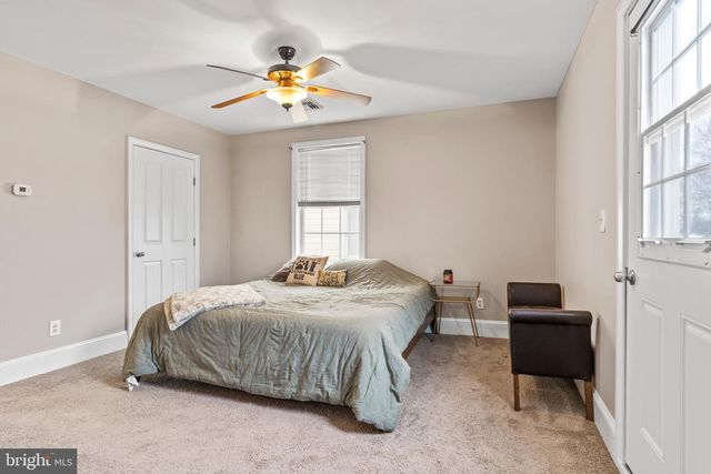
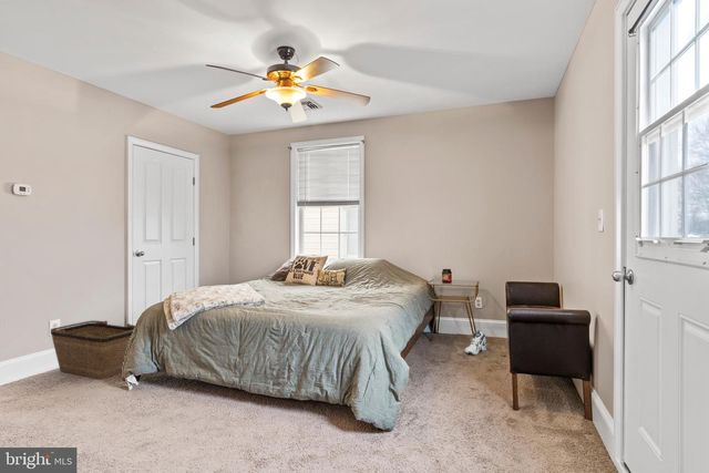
+ sneaker (475, 341)
+ bicycle basket (96, 348)
